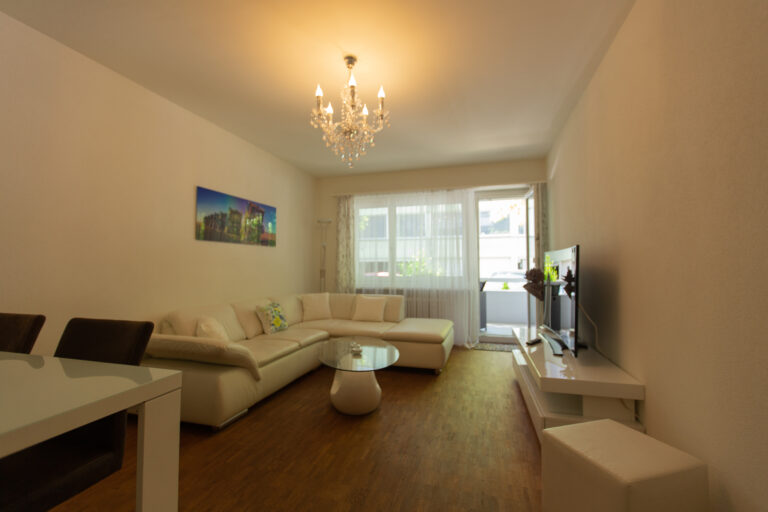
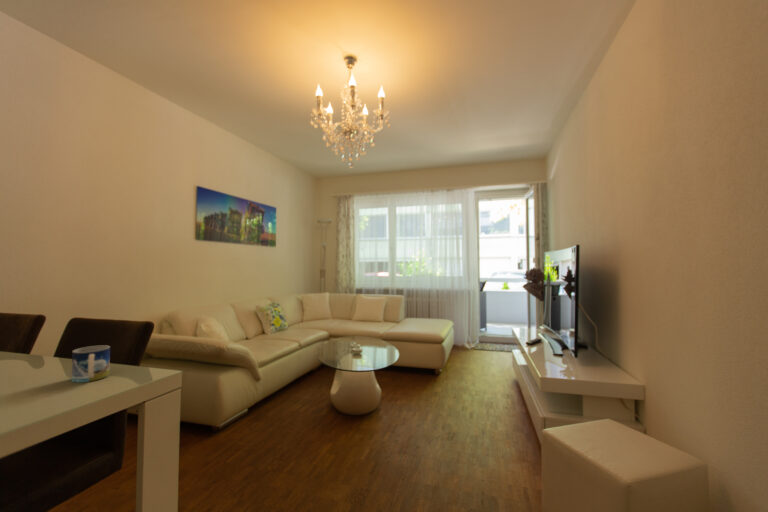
+ mug (91, 364)
